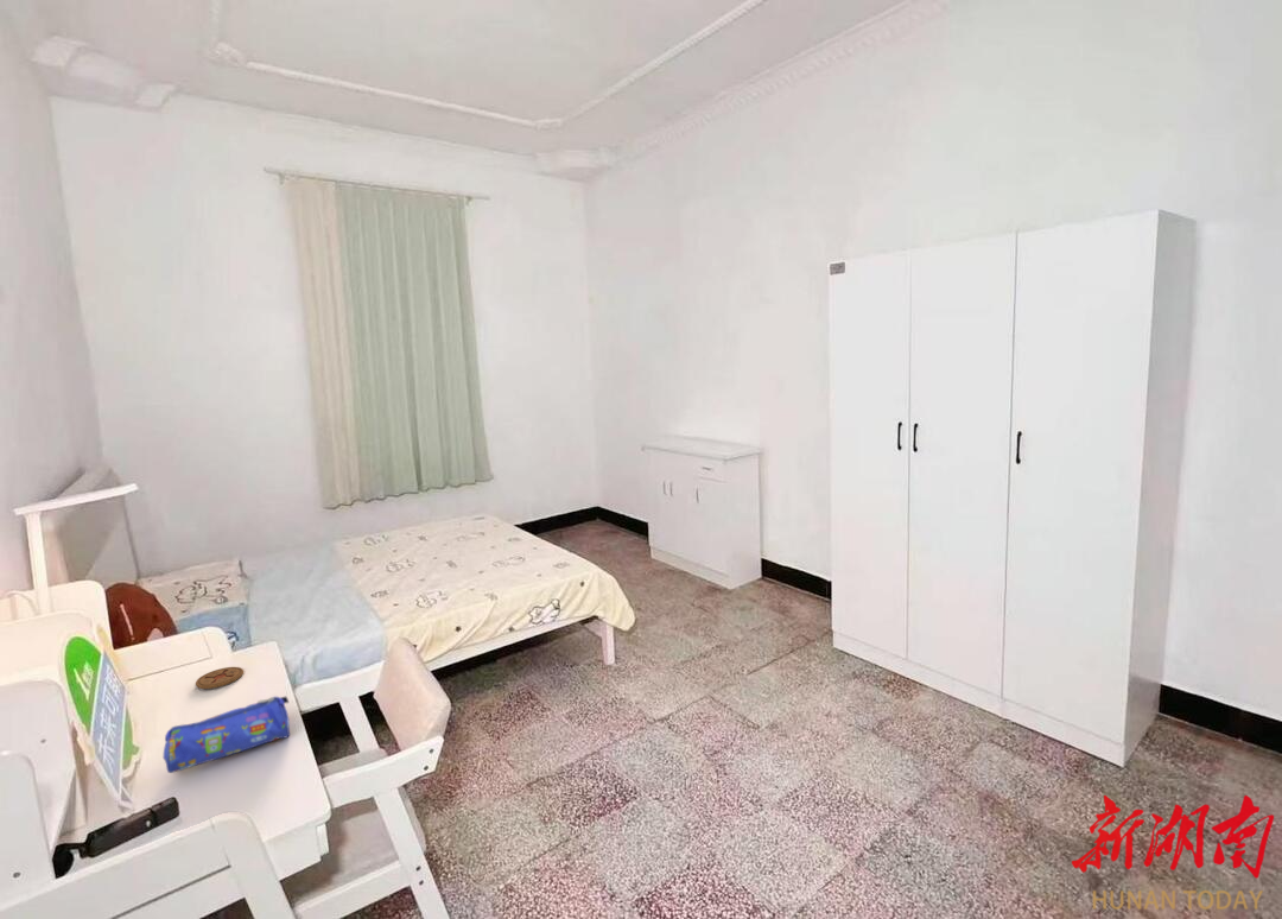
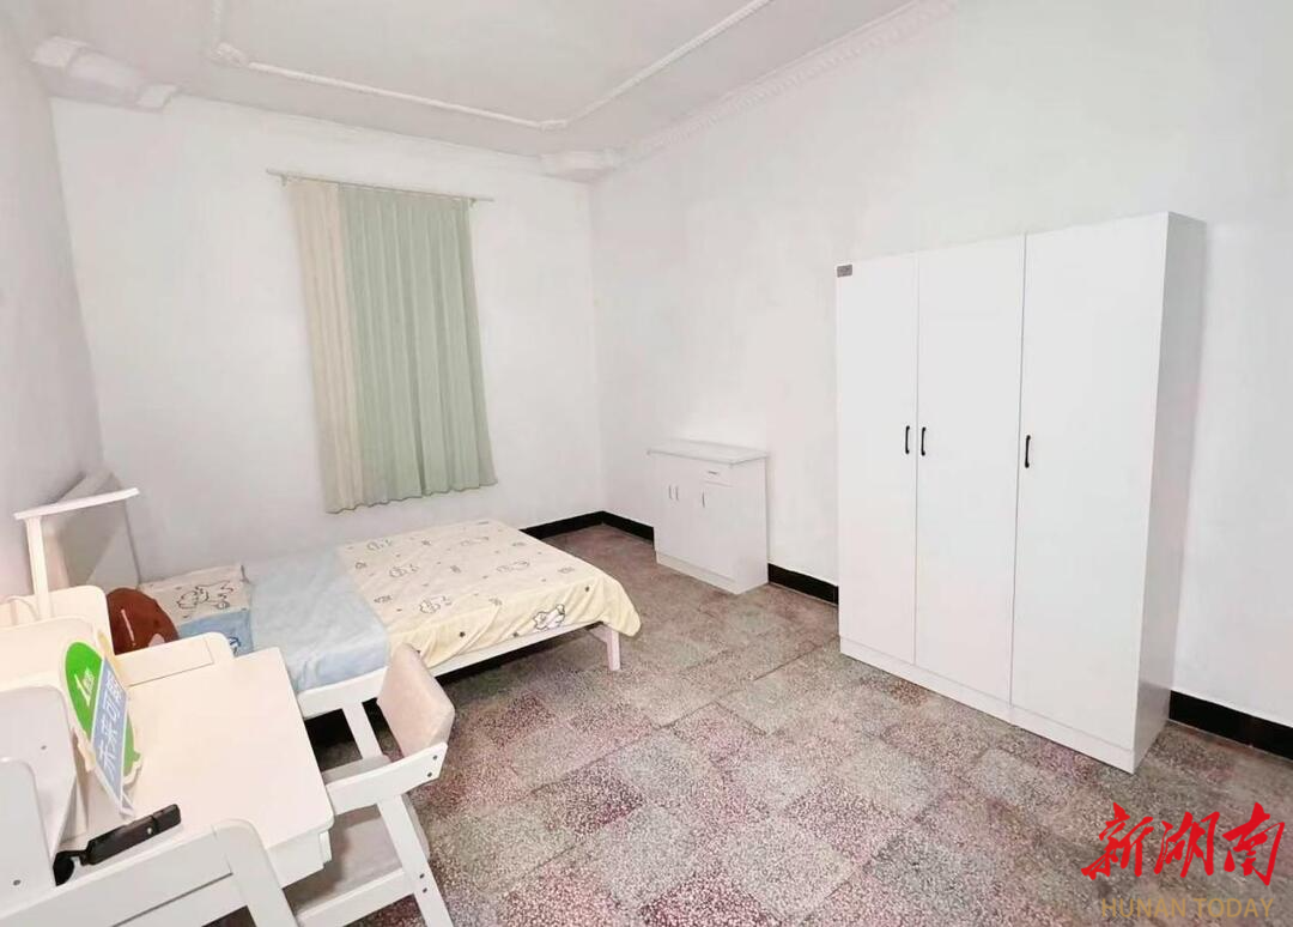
- coaster (220, 677)
- pencil case (229, 730)
